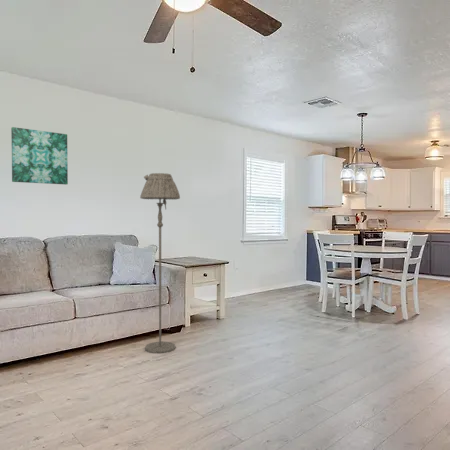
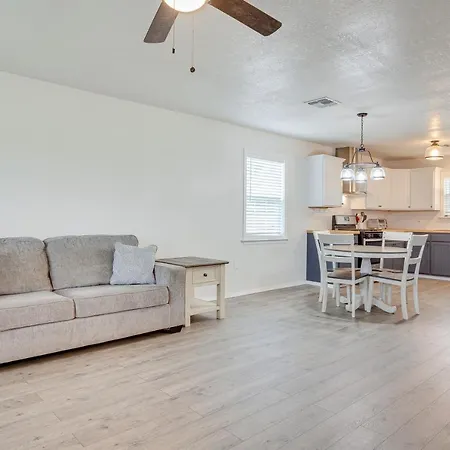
- floor lamp (160, 261)
- wall art (40, 157)
